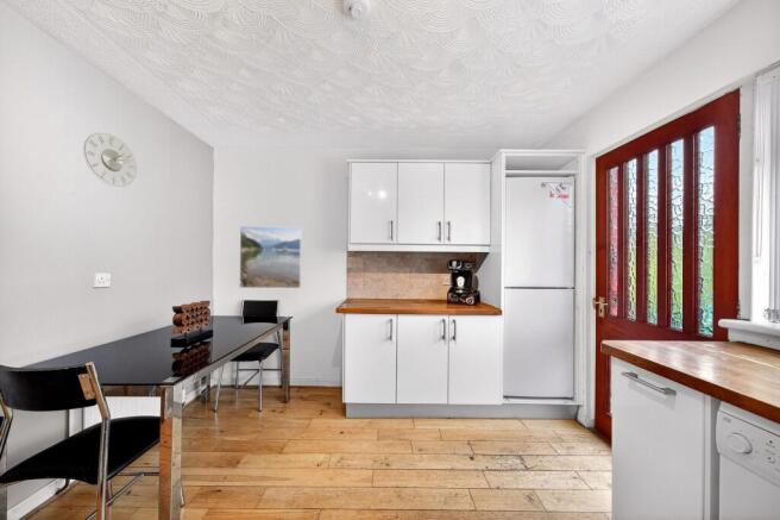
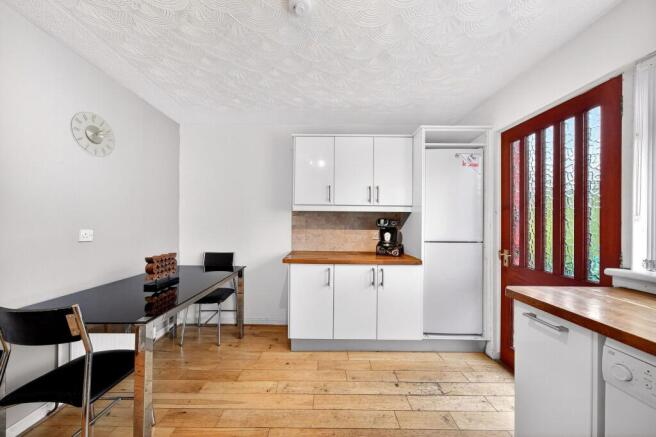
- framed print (270, 257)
